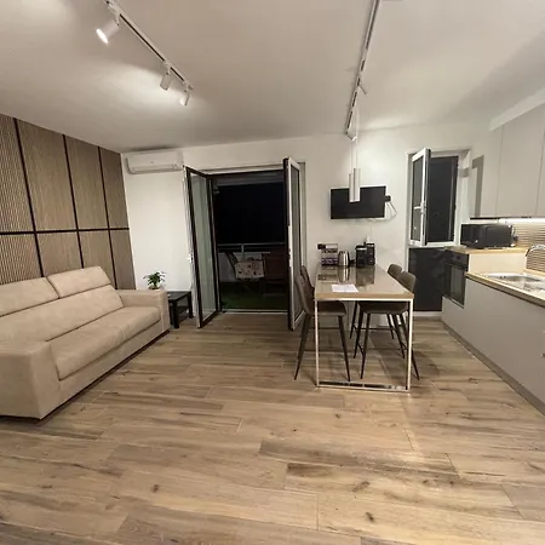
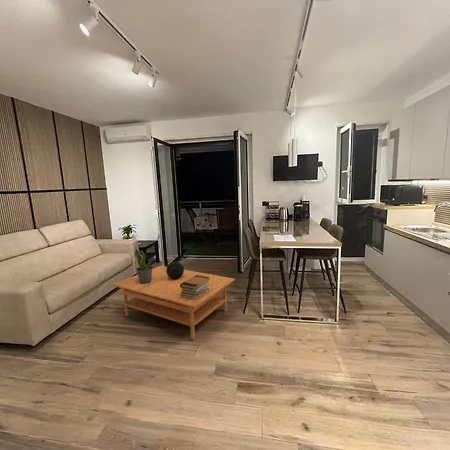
+ book stack (195, 286)
+ potted plant (144, 264)
+ coffee table (175, 297)
+ decorative globe (175, 270)
